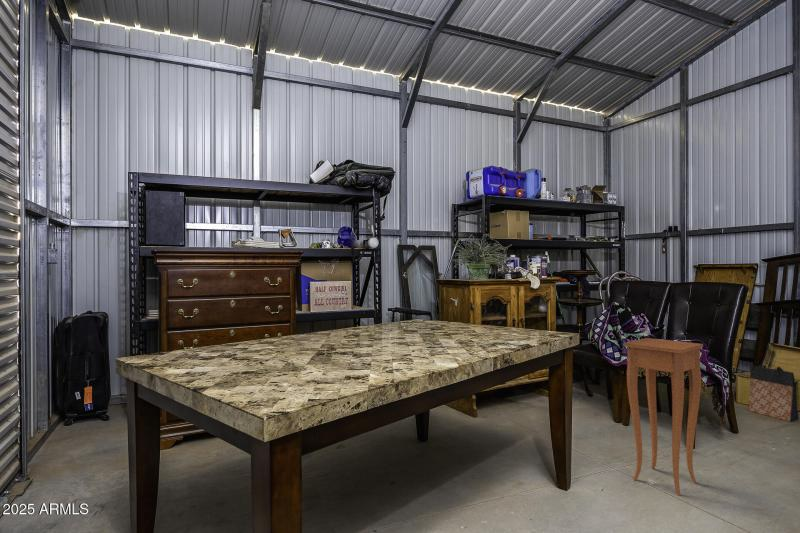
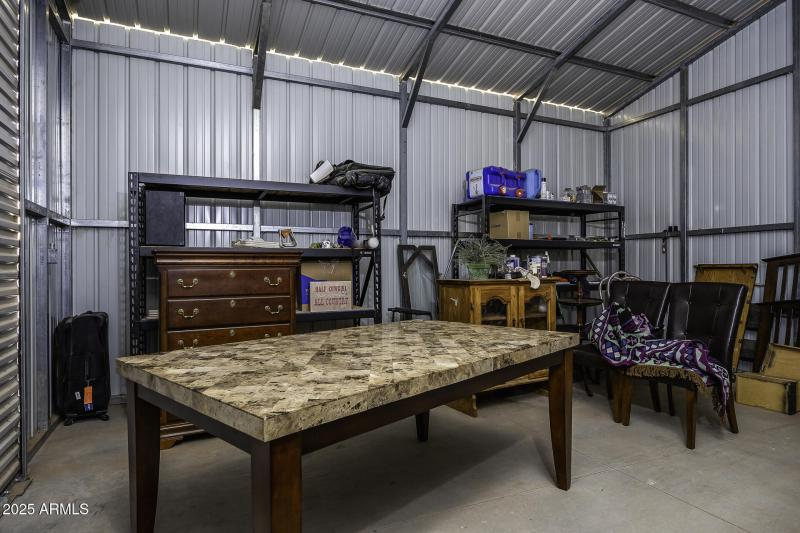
- side table (656, 412)
- bag (771, 389)
